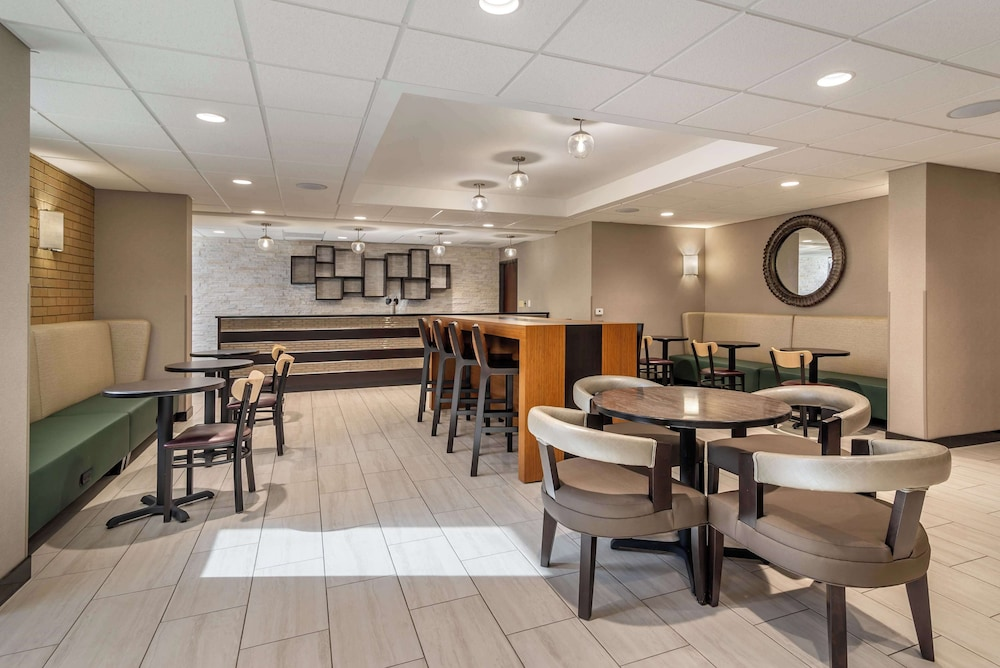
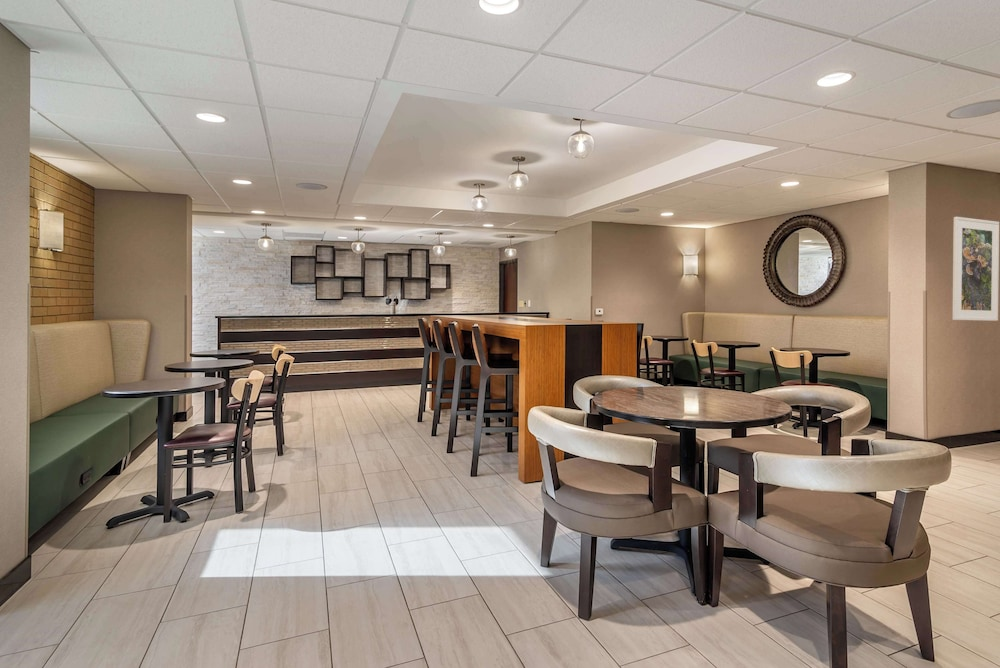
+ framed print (976, 269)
